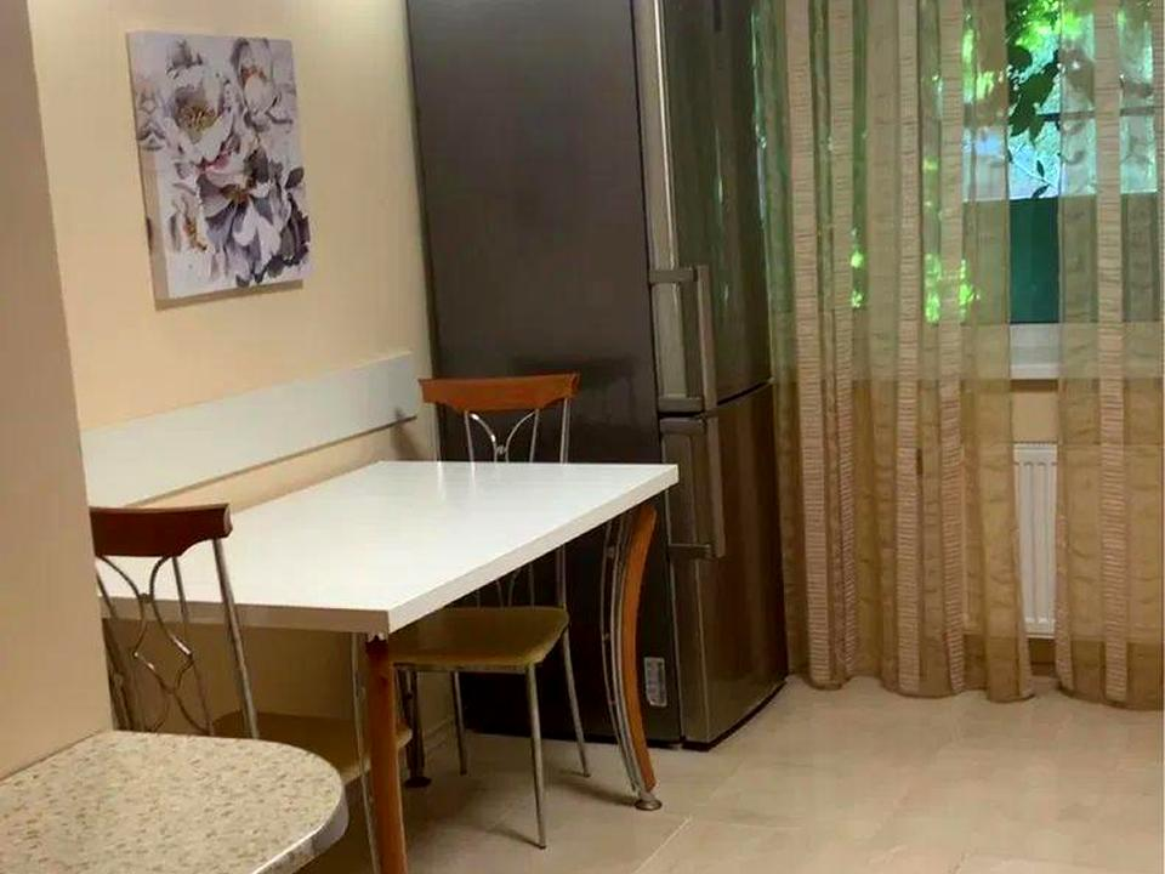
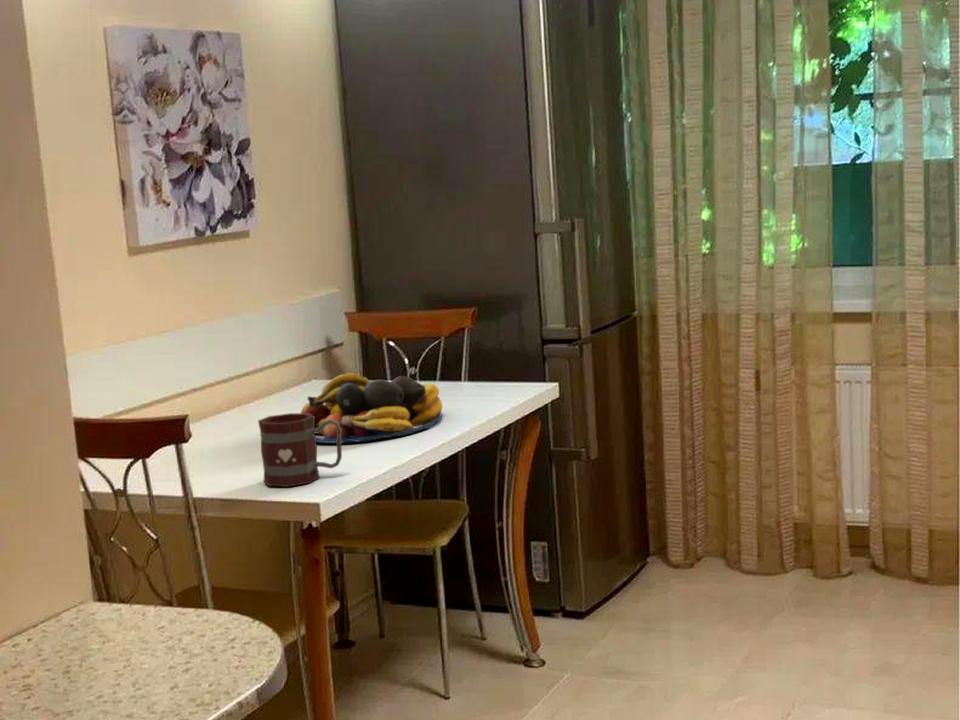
+ mug (301, 448)
+ fruit bowl (363, 399)
